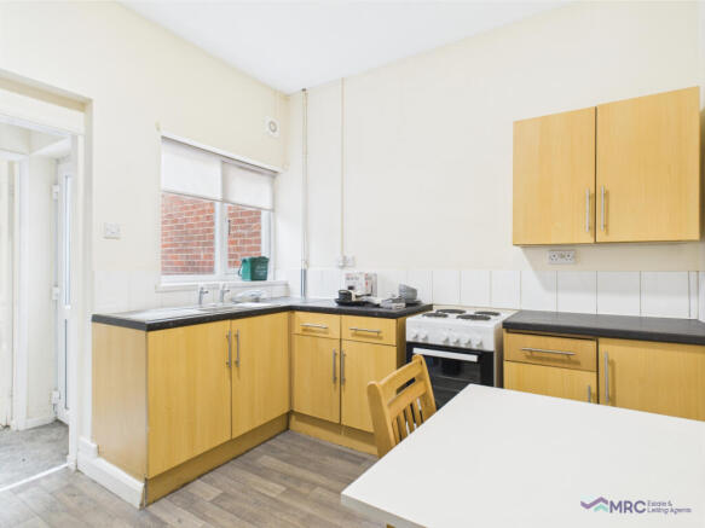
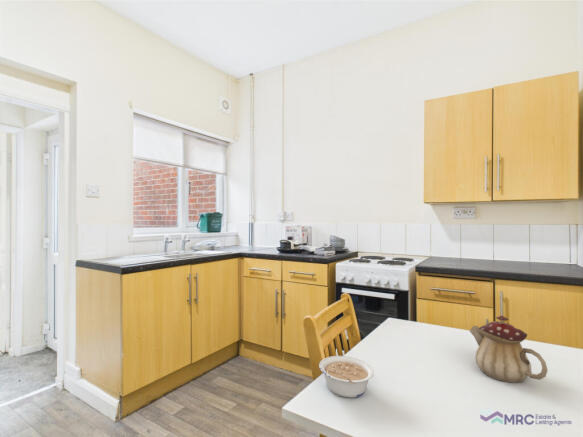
+ teapot (505, 345)
+ legume (347, 376)
